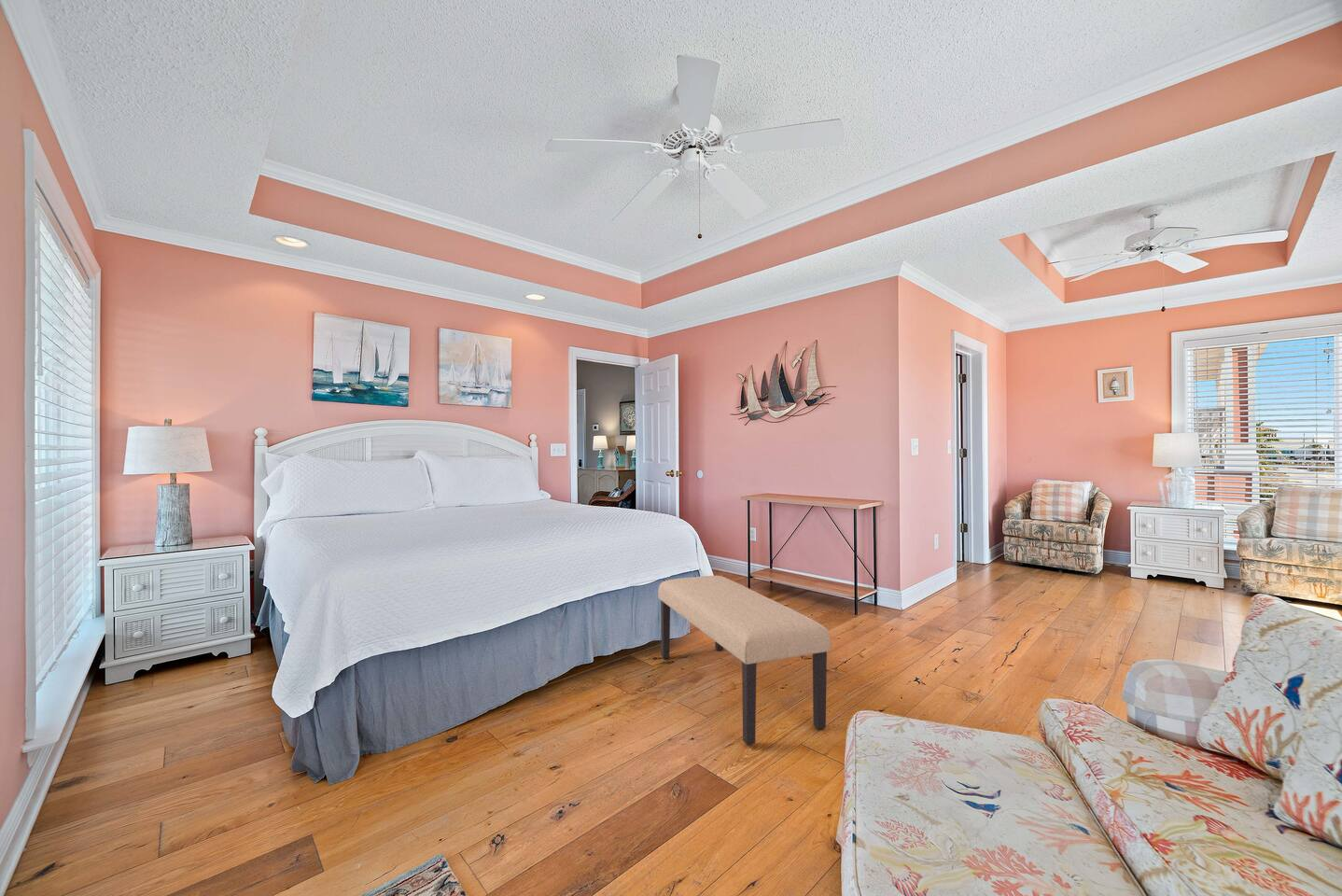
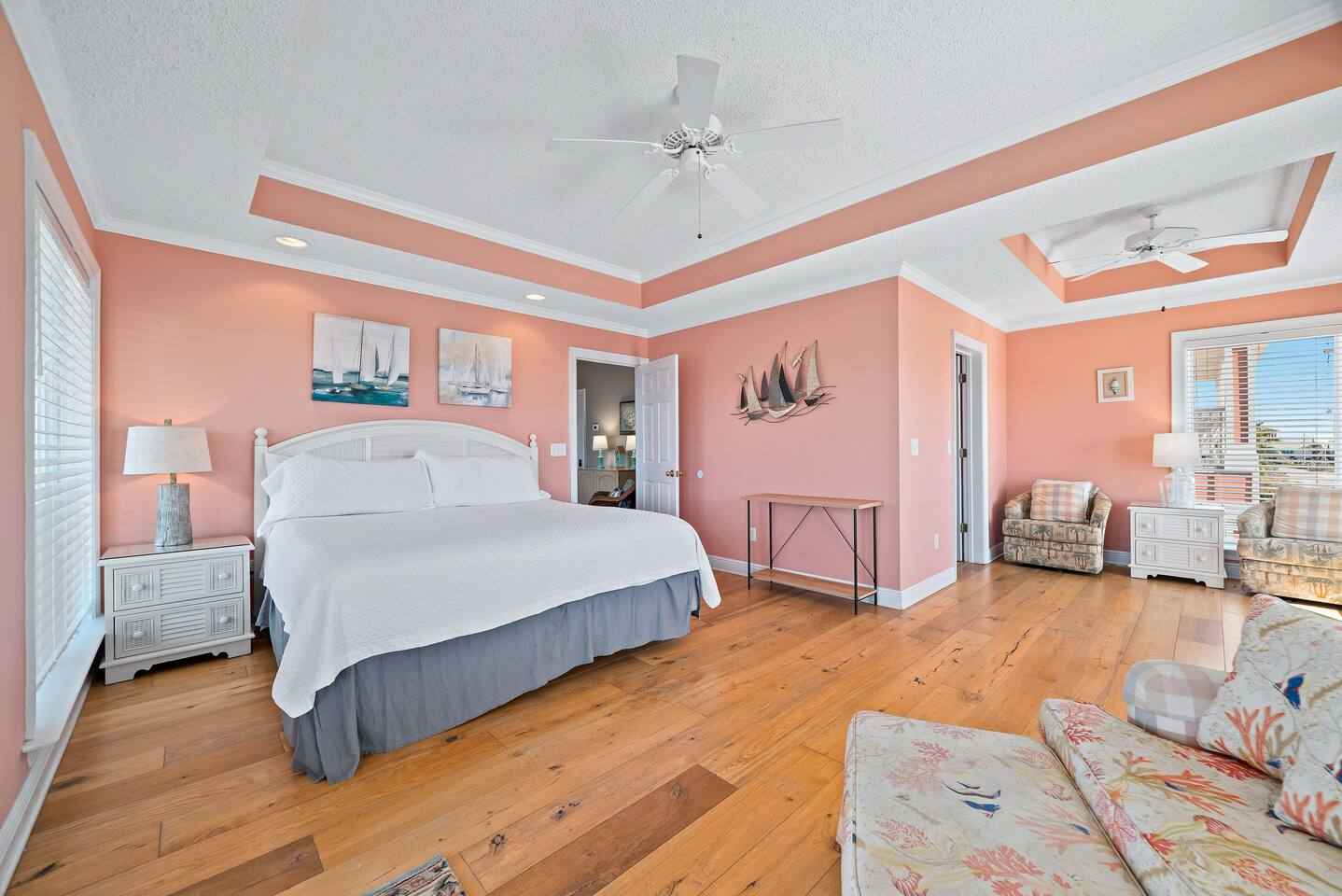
- bench (731, 641)
